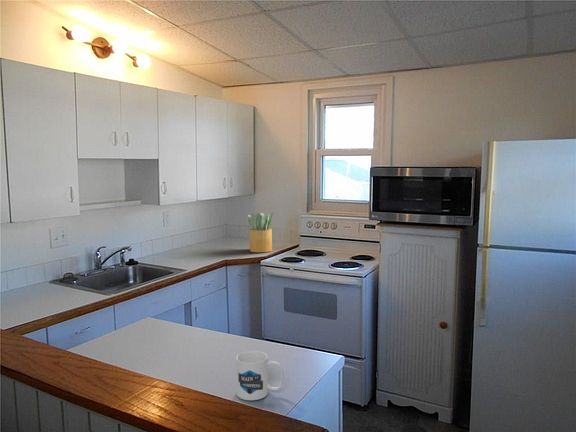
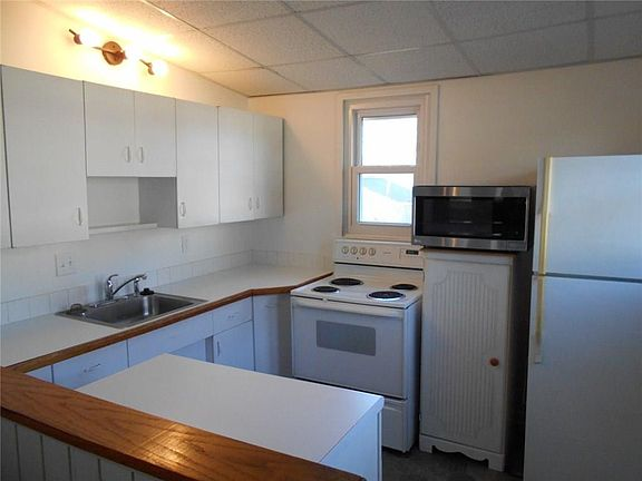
- potted plant (262, 231)
- mug (257, 375)
